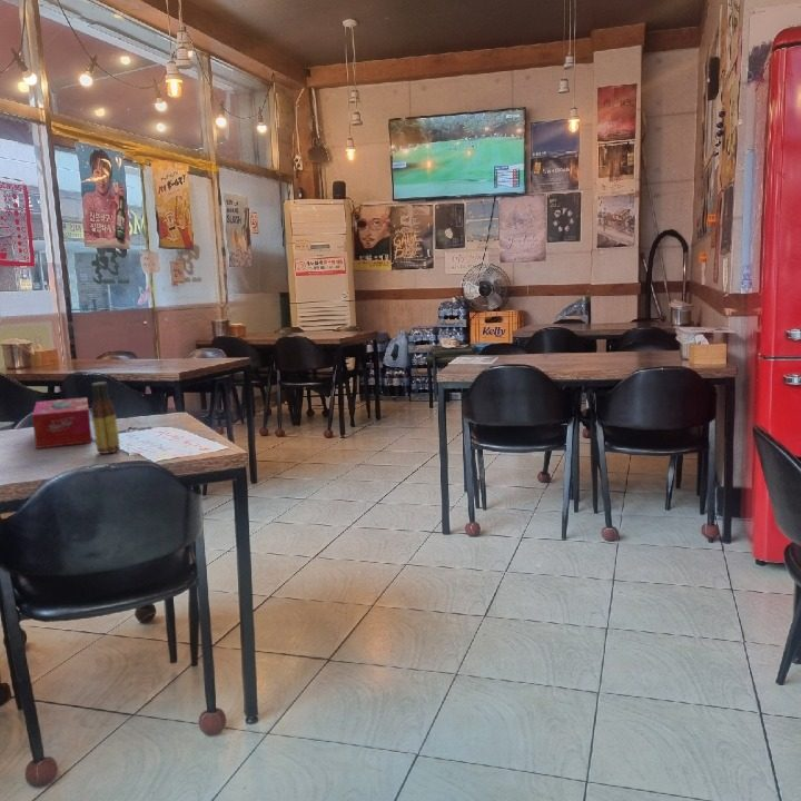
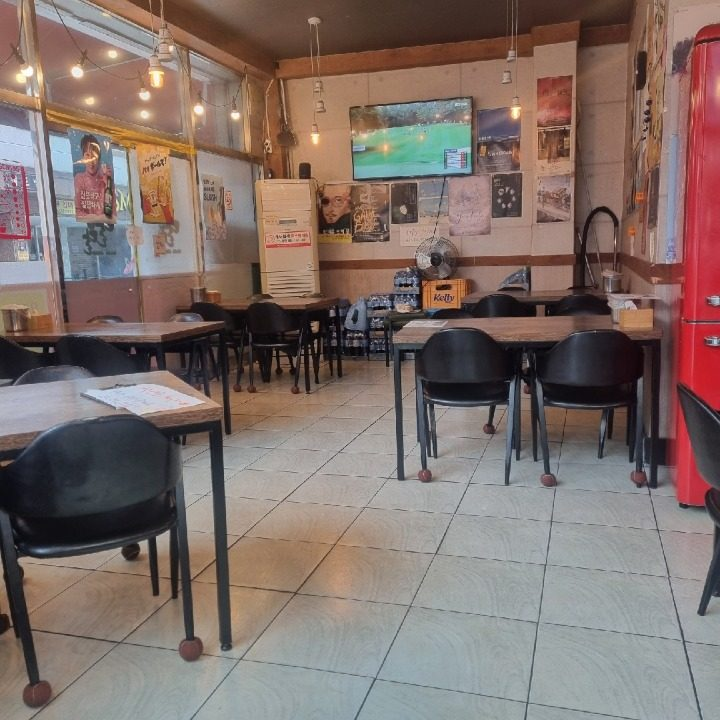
- tissue box (62, 421)
- sauce bottle (105, 417)
